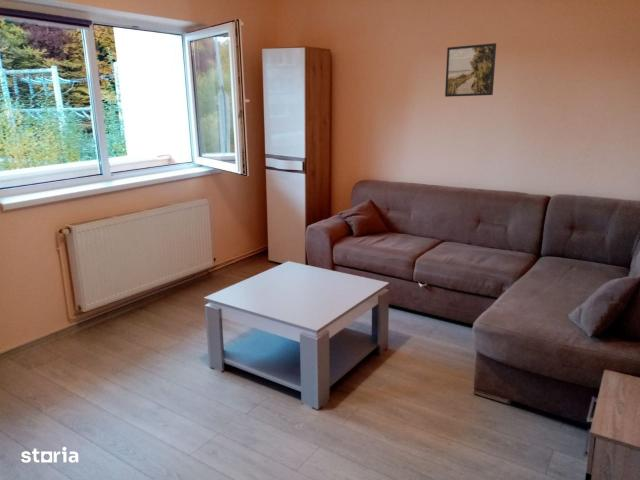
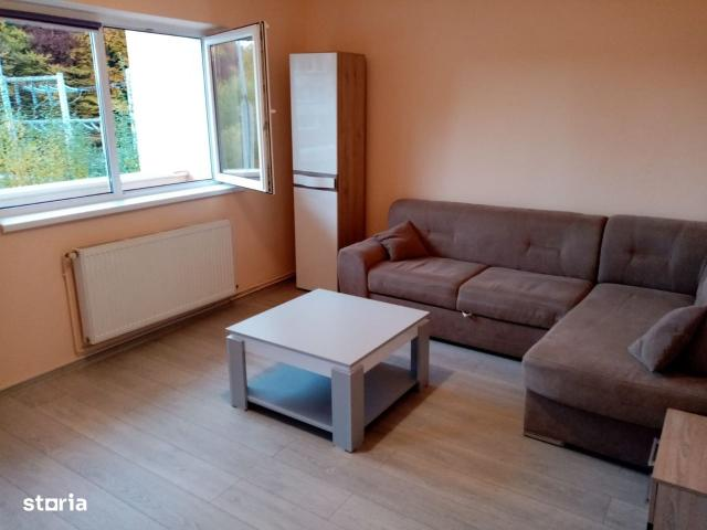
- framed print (469, 71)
